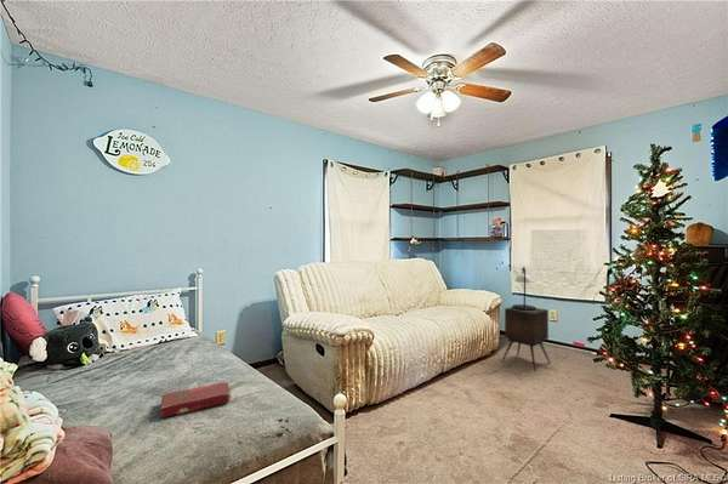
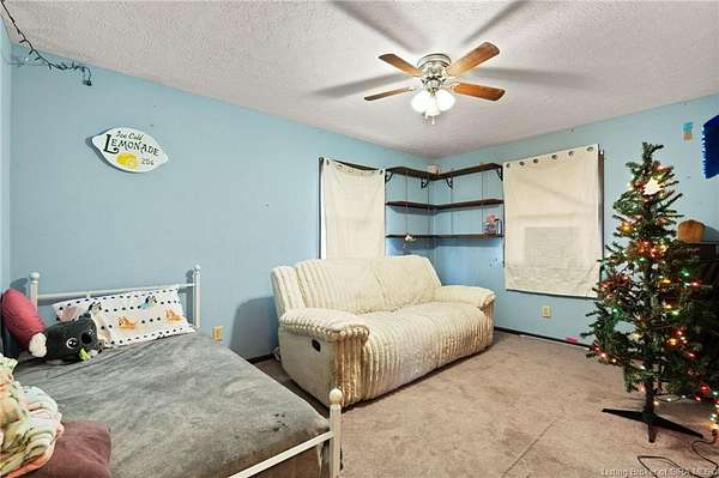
- side table (525, 335)
- table lamp (524, 286)
- book (197, 398)
